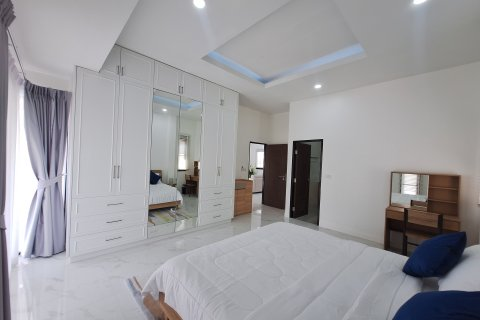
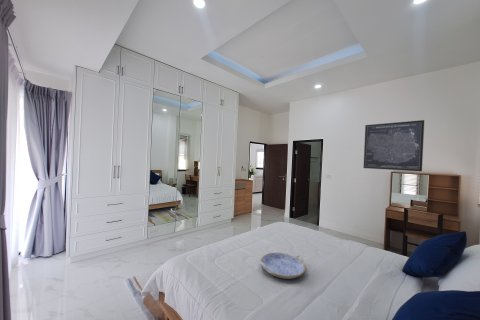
+ serving tray (282, 264)
+ wall art (391, 146)
